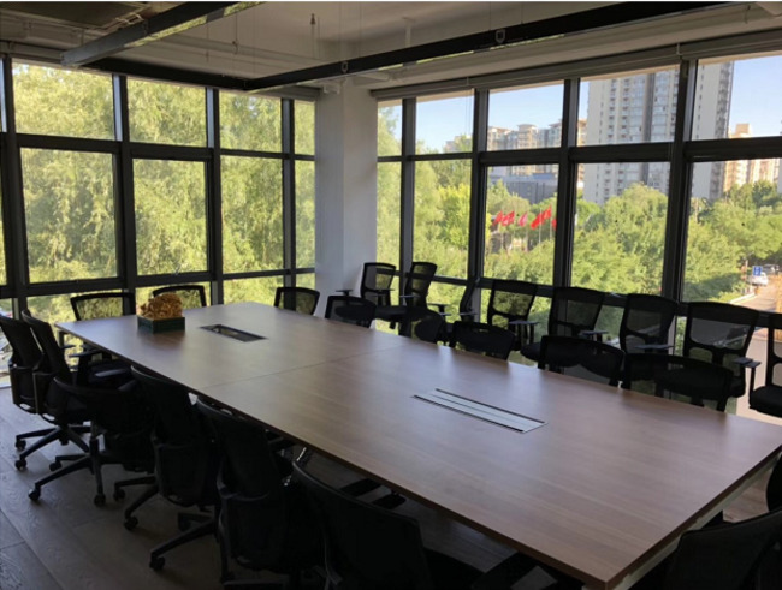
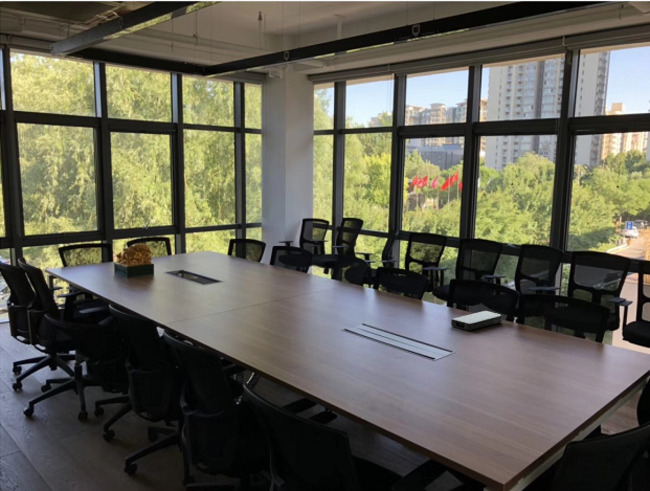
+ power bank (476, 320)
